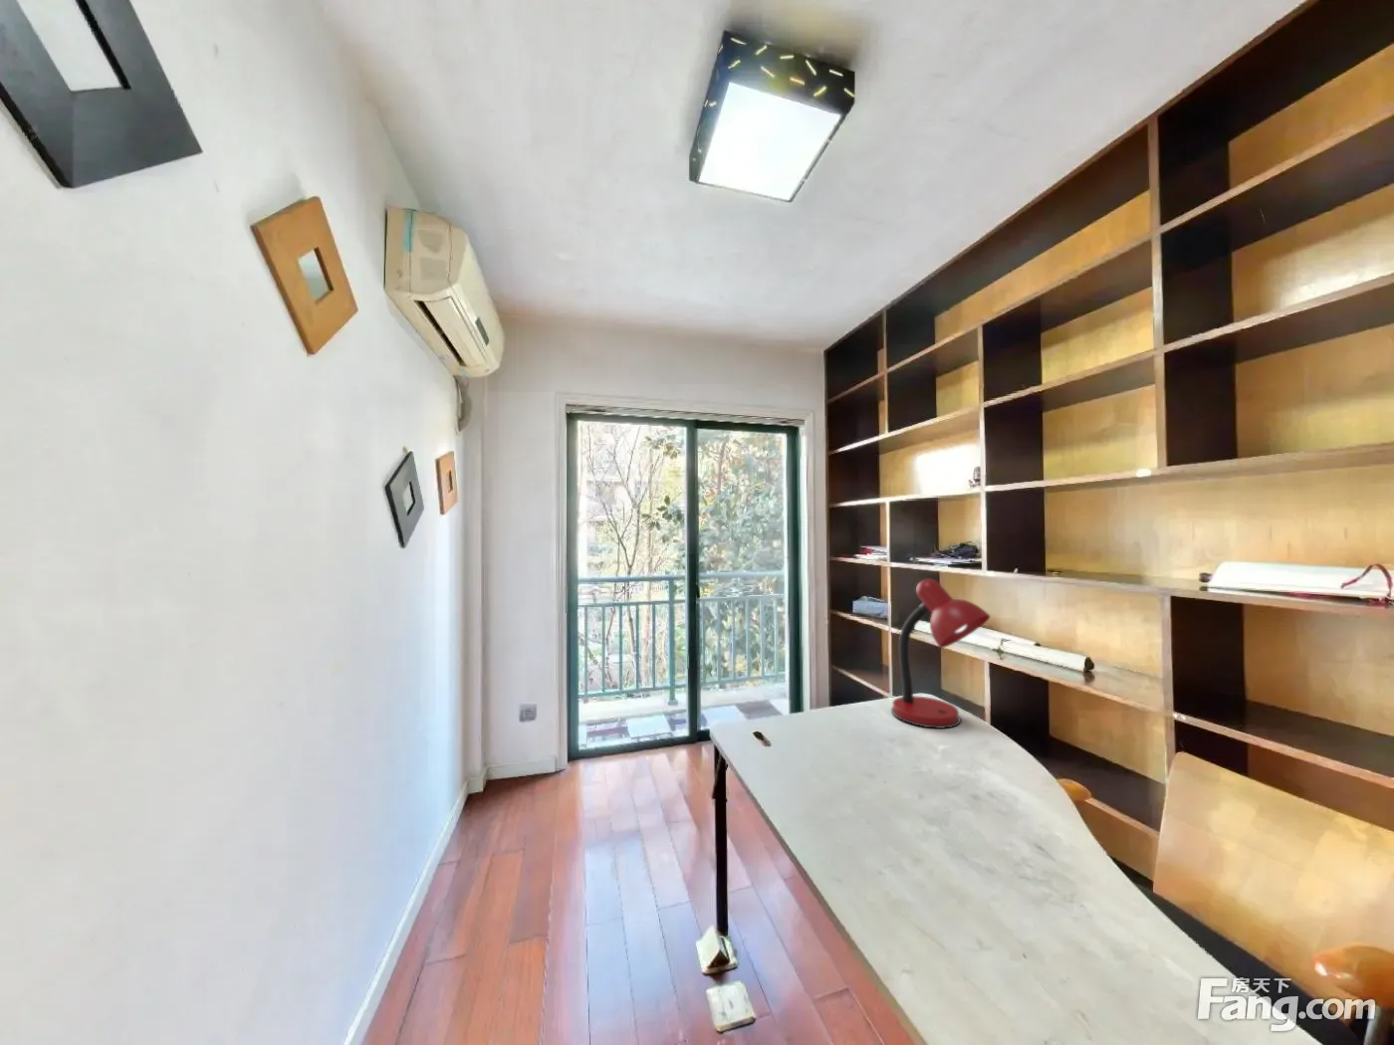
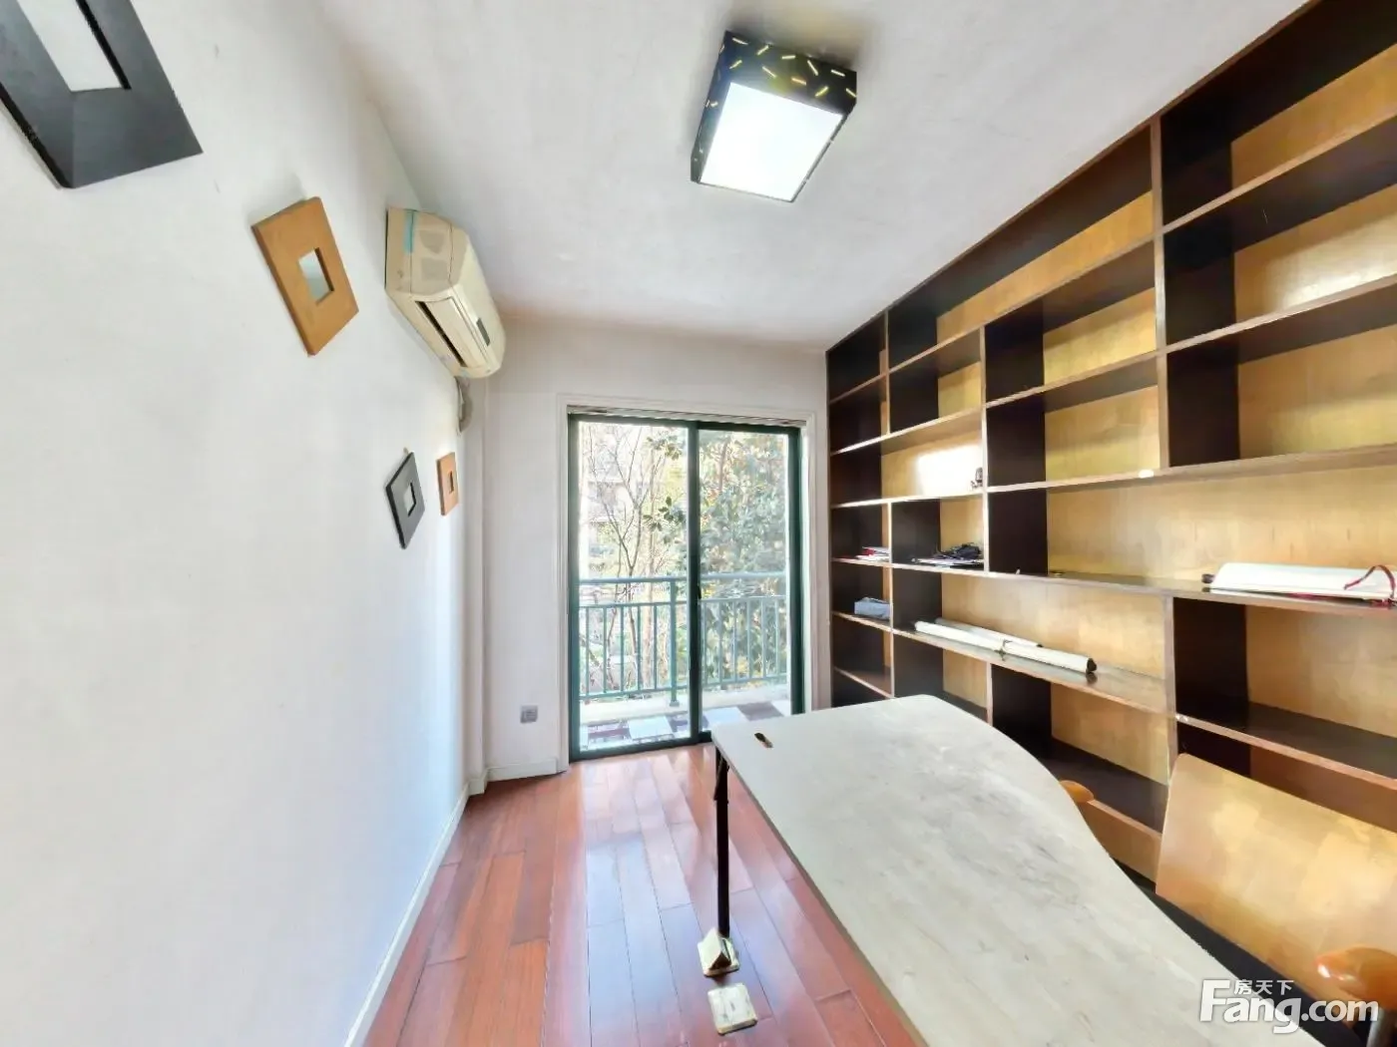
- desk lamp (938, 647)
